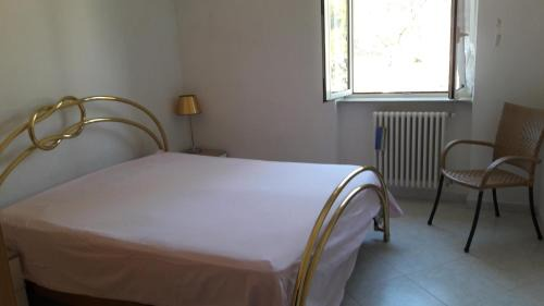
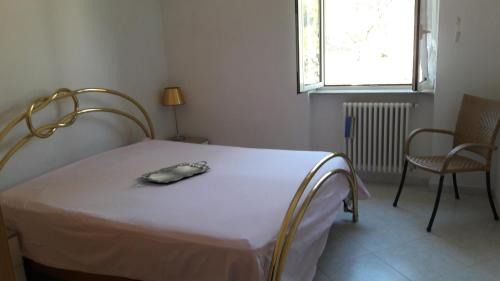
+ serving tray (176, 171)
